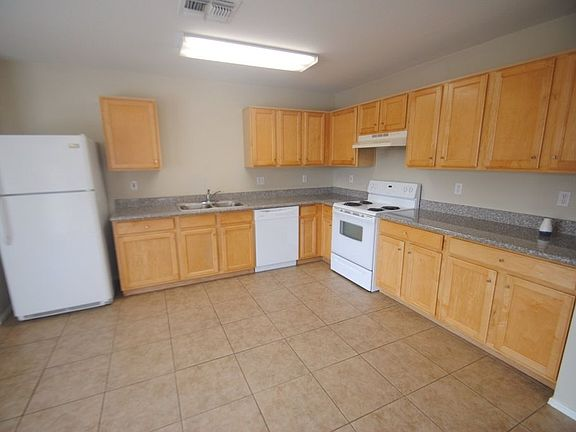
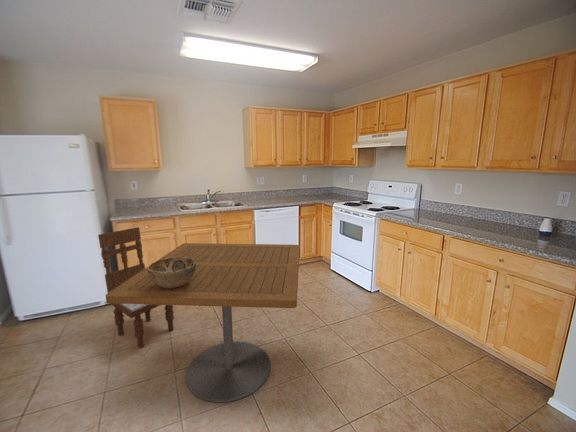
+ dining chair (134, 275)
+ dining table (227, 318)
+ decorative bowl (172, 274)
